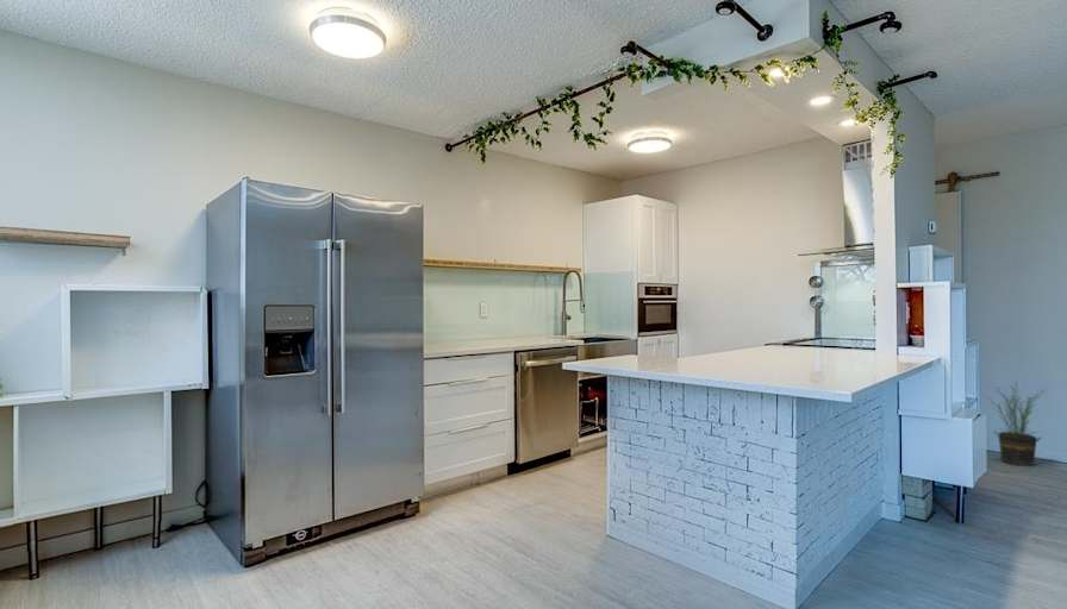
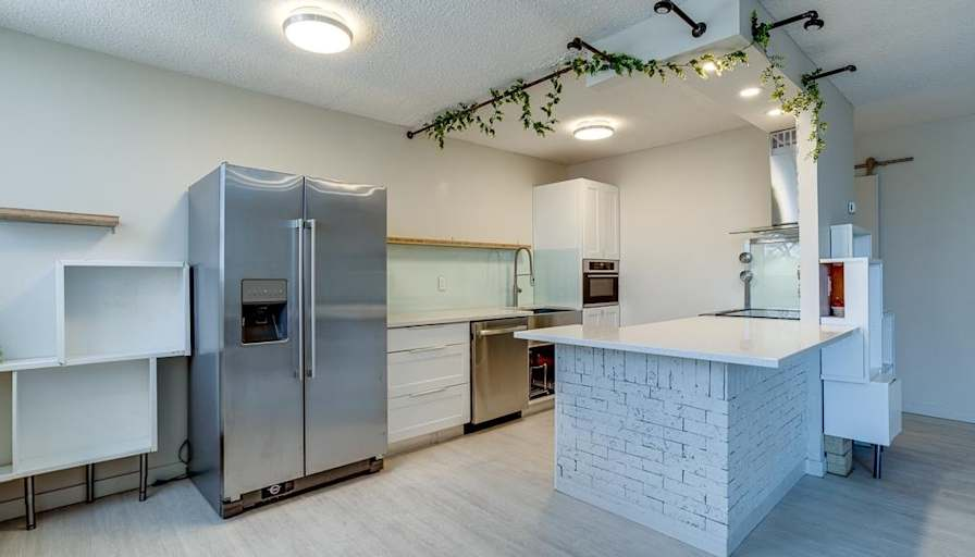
- potted plant (1015, 421)
